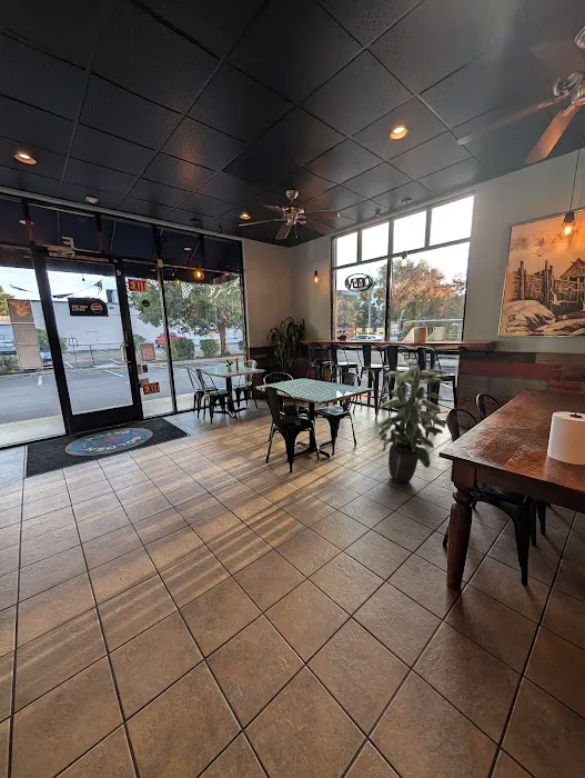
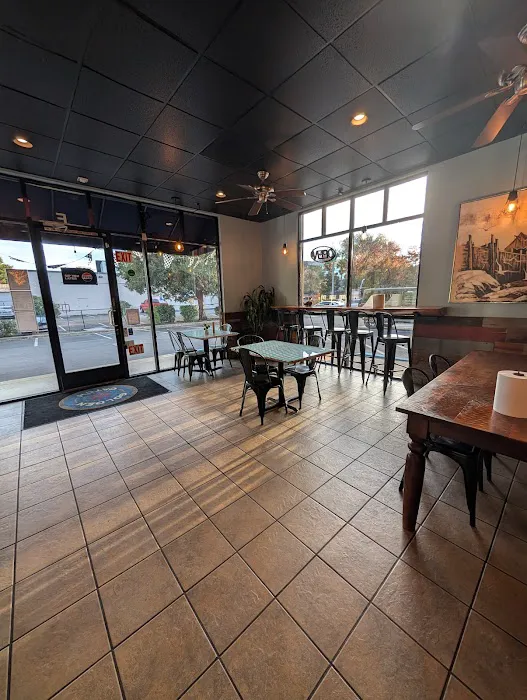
- indoor plant (410, 423)
